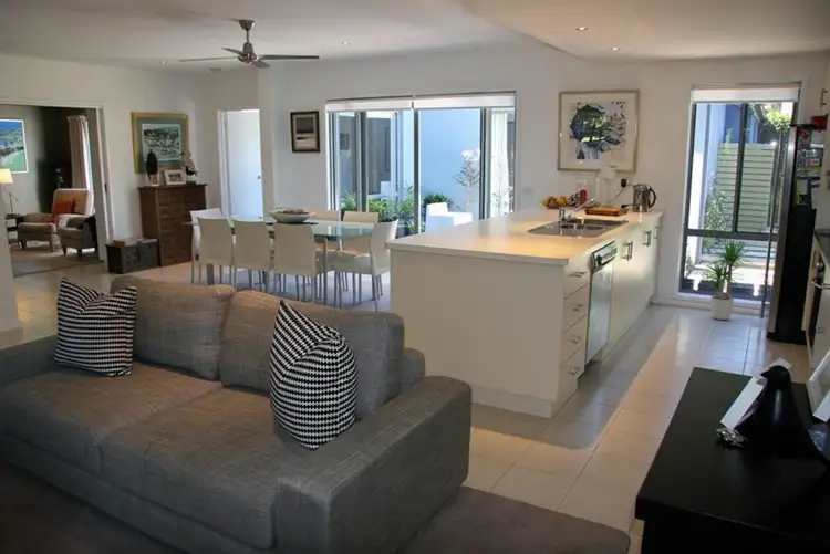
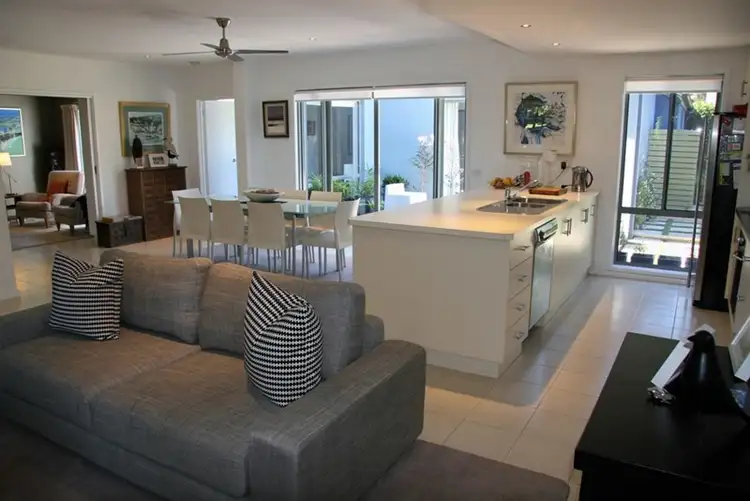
- potted plant (726, 279)
